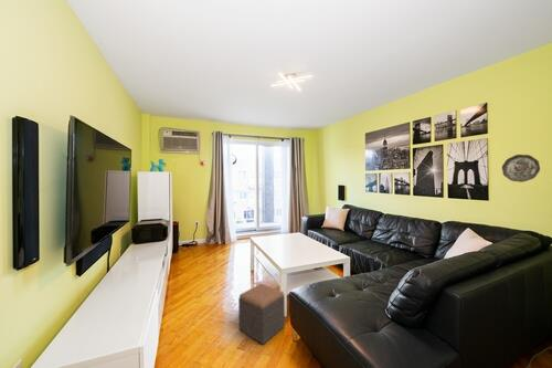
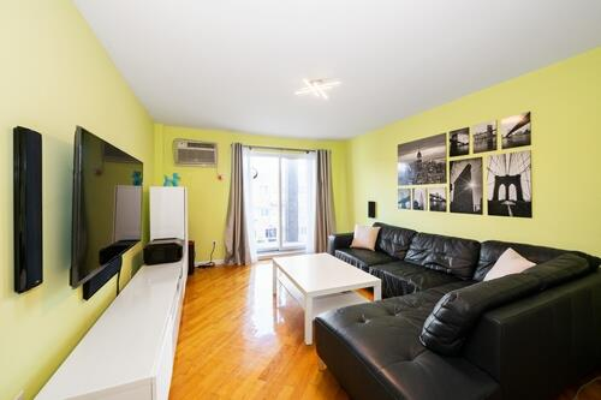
- footstool (262, 309)
- decorative plate (520, 168)
